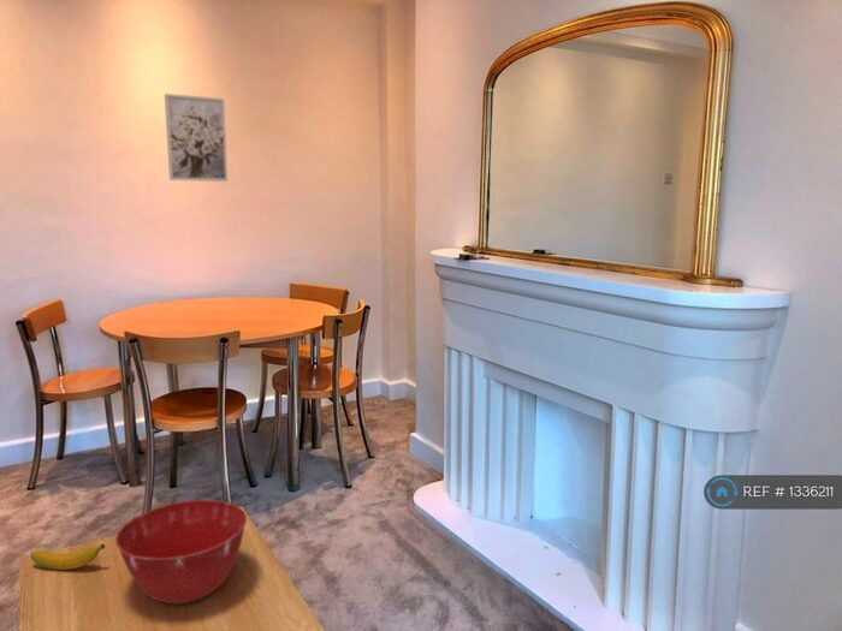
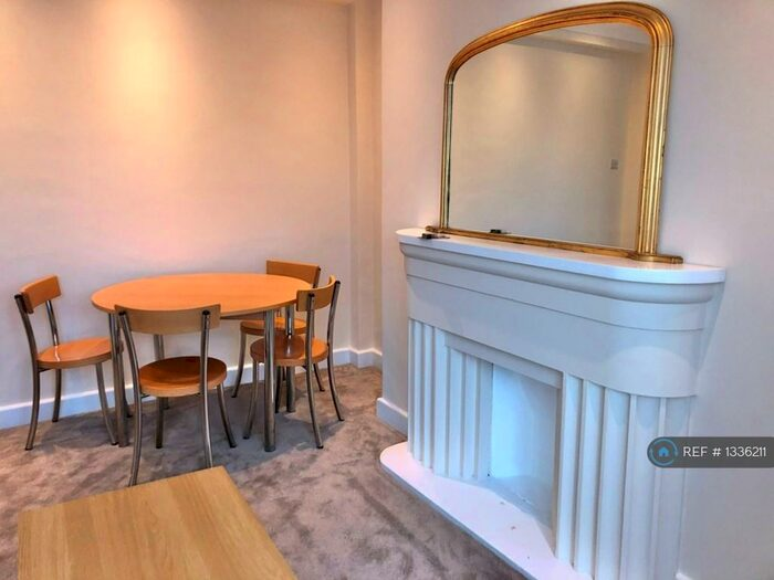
- banana (67, 555)
- wall art (196, 138)
- mixing bowl (184, 556)
